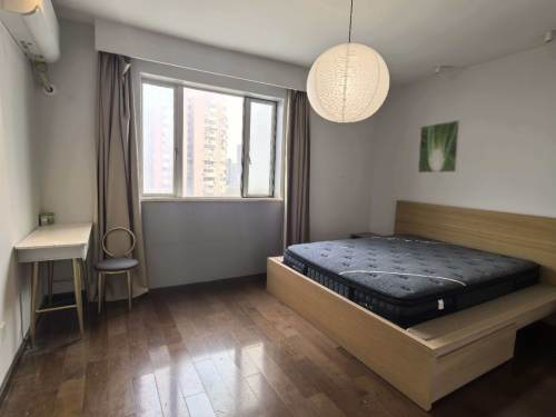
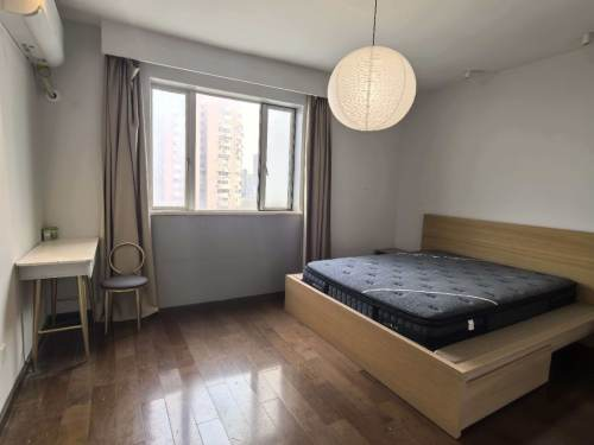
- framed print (437, 148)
